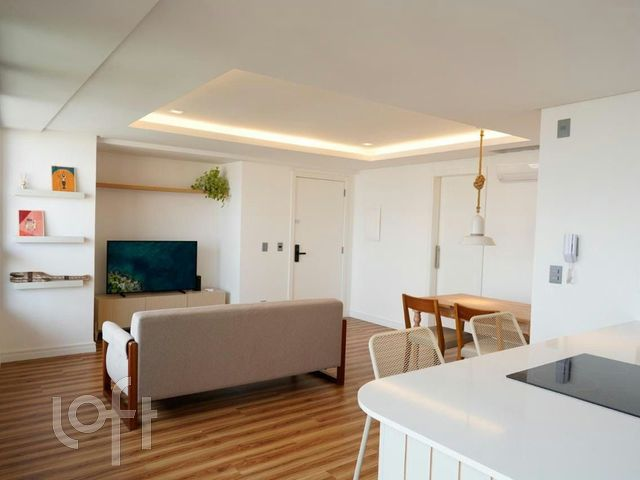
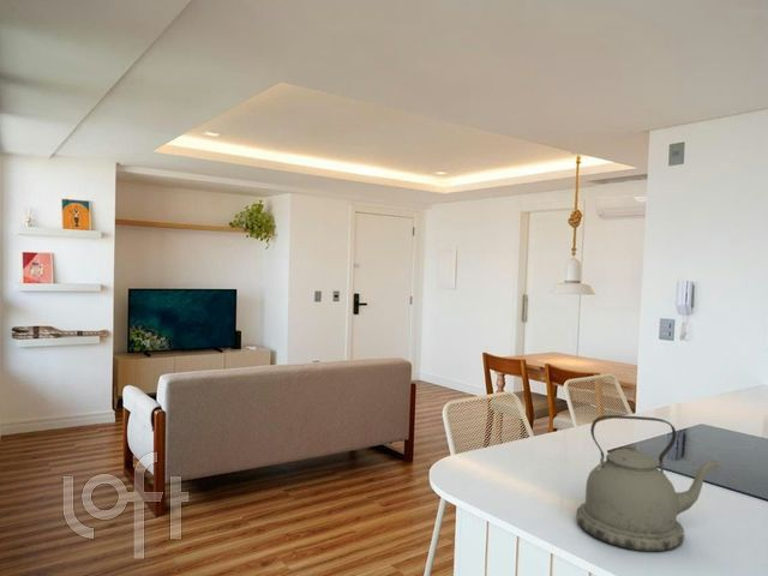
+ kettle (636, 472)
